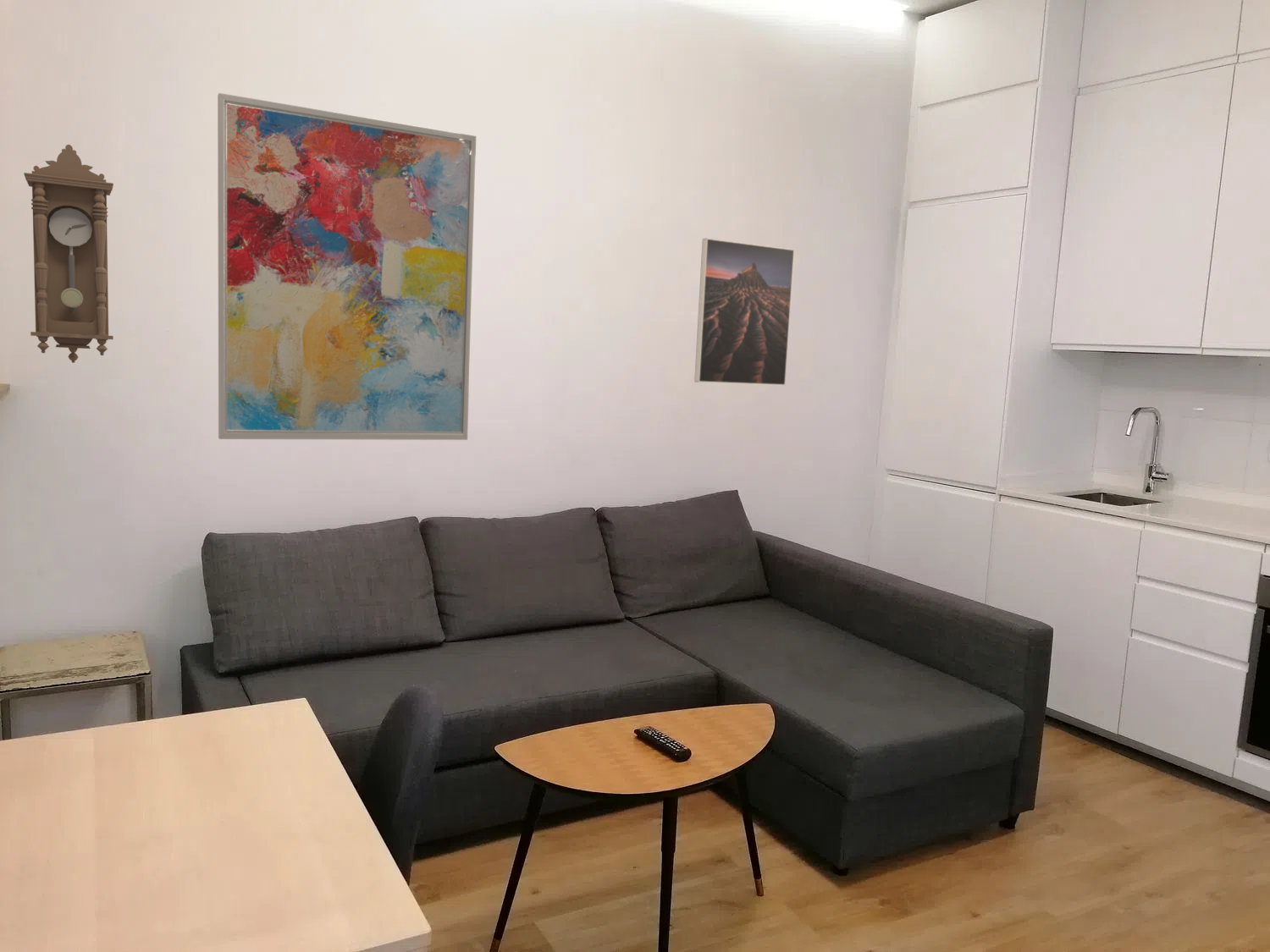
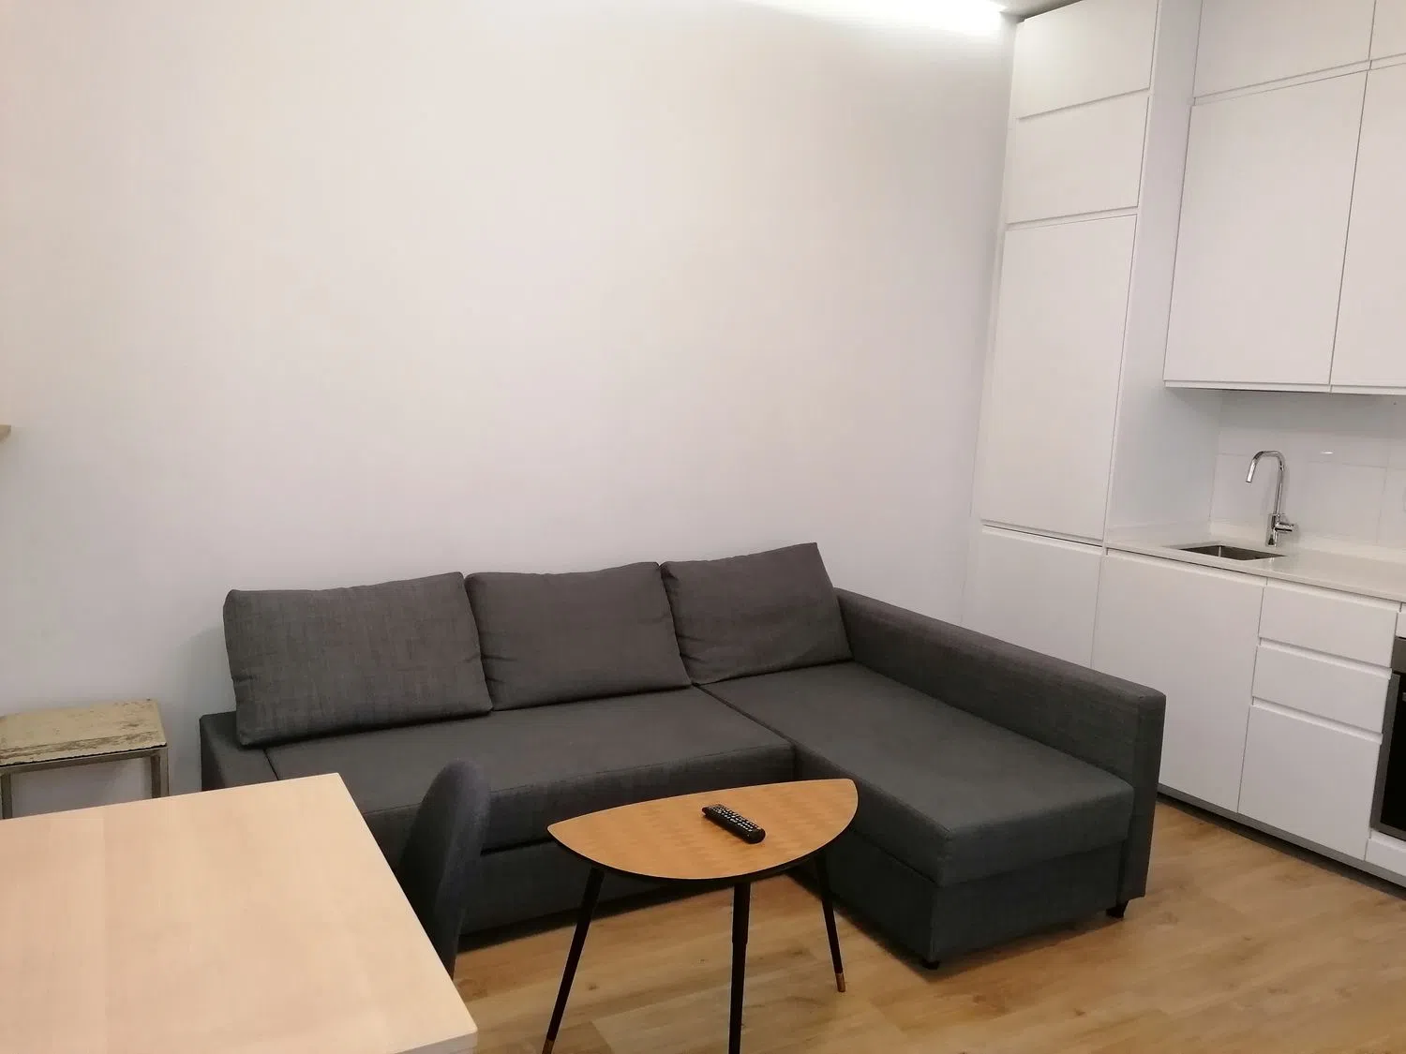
- pendulum clock (71, 256)
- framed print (745, 314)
- wall art (352, 281)
